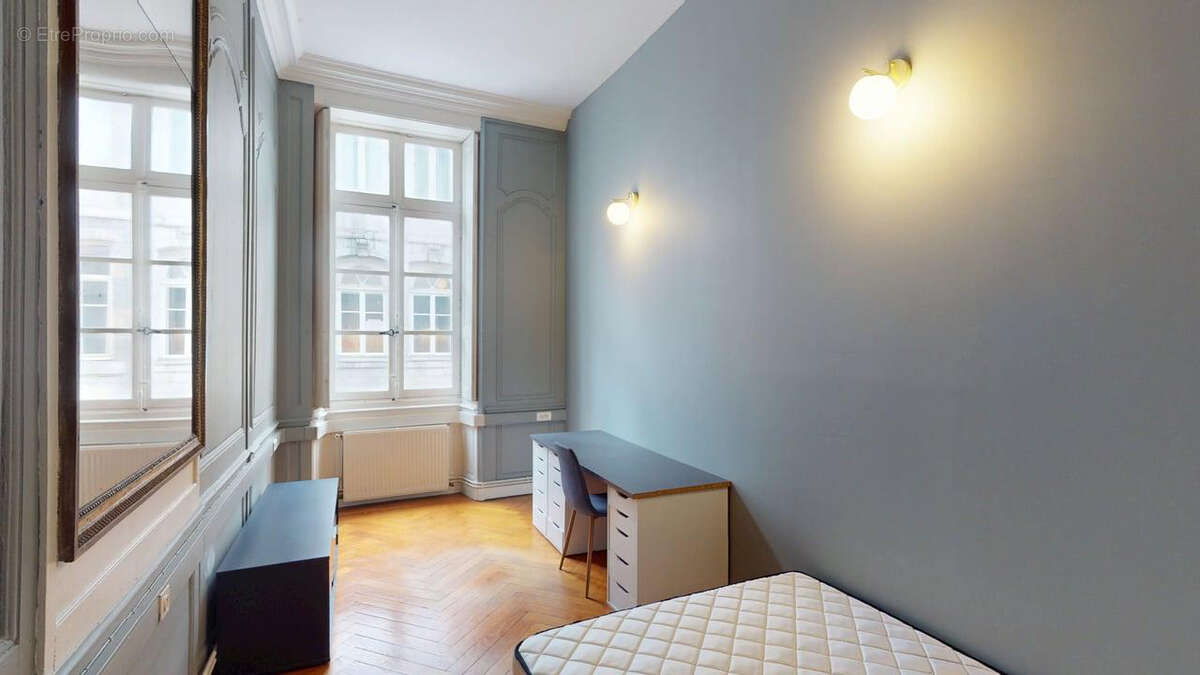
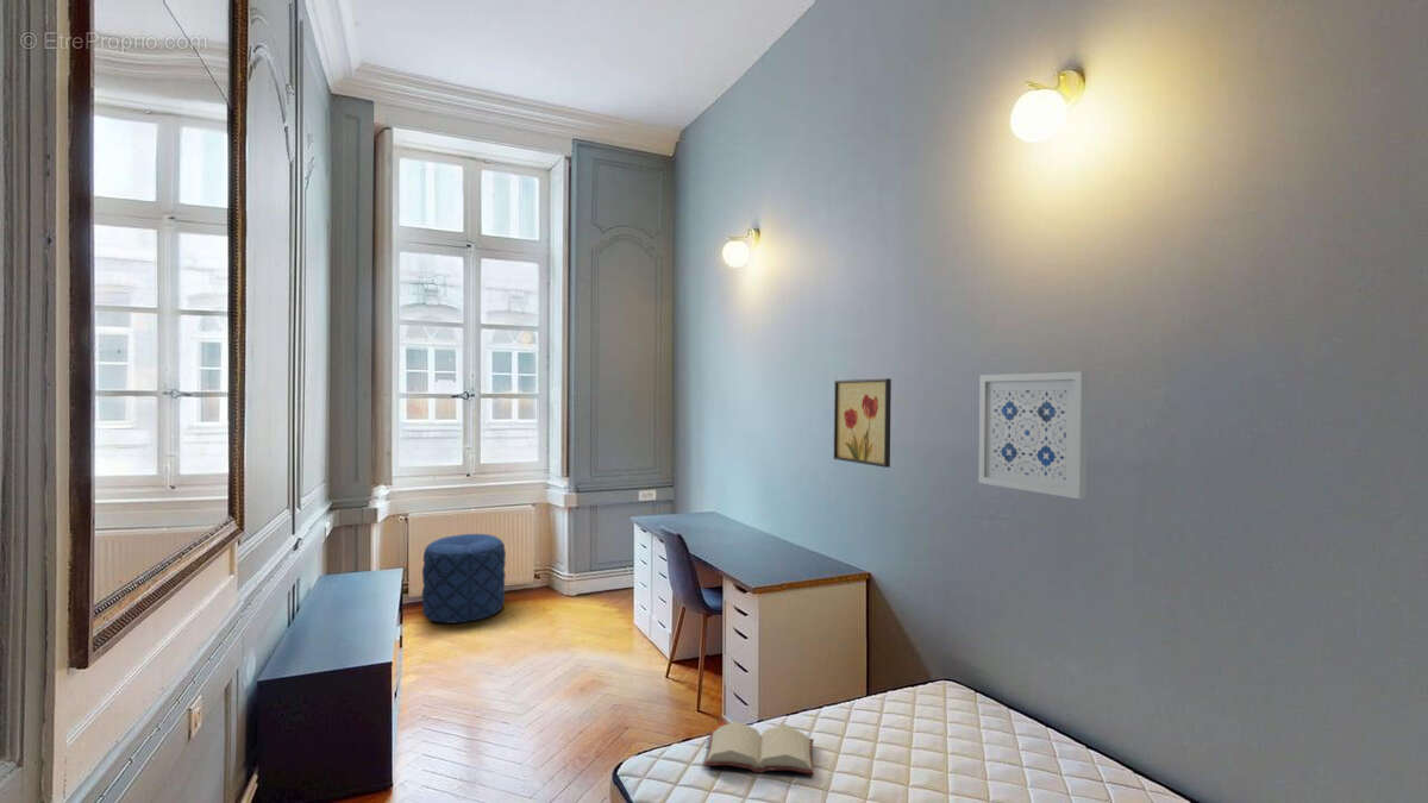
+ wall art (1028, 432)
+ hardback book (759, 746)
+ pouf (464, 575)
+ wall art (862, 421)
